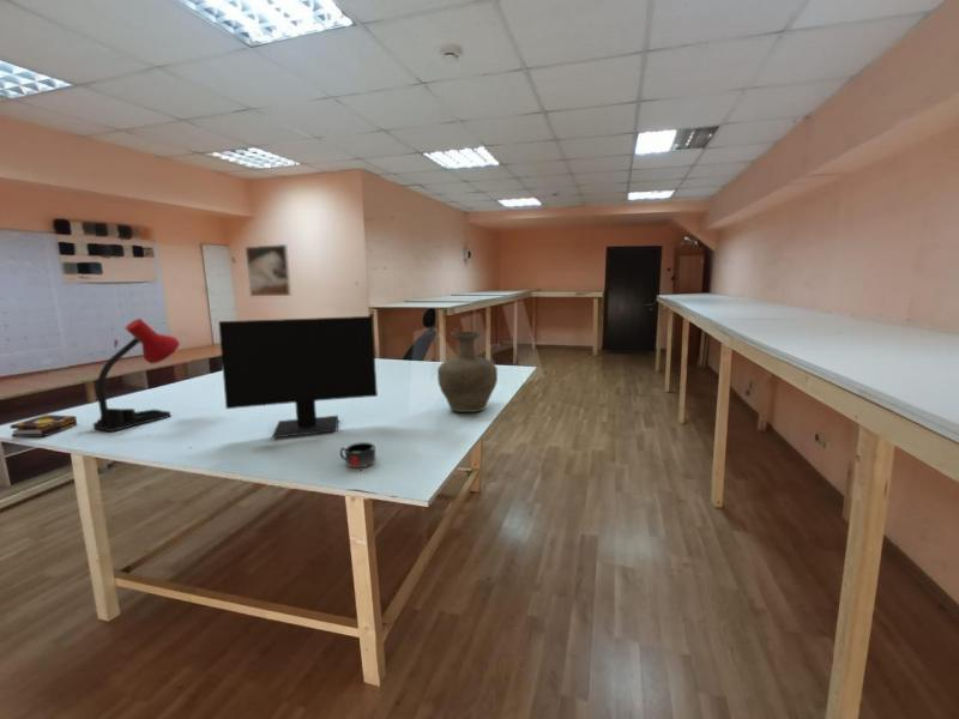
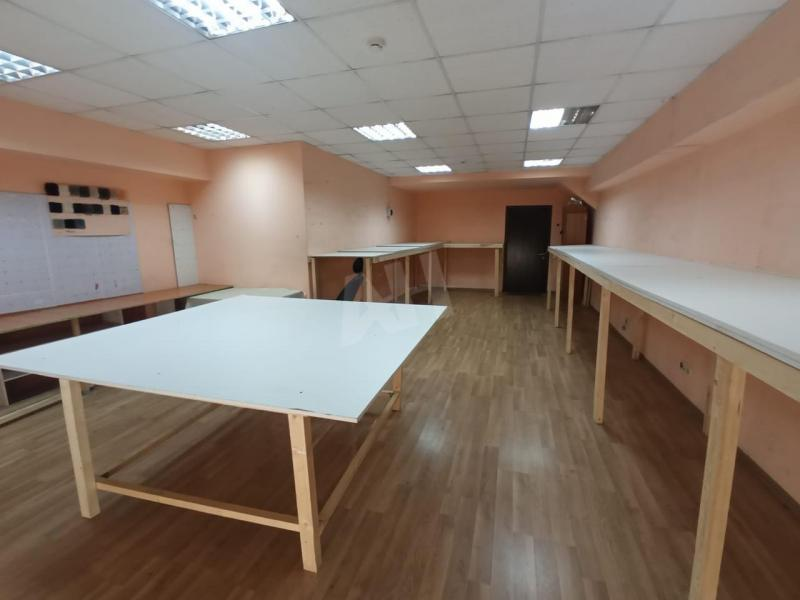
- desk lamp (145, 360)
- mug (357, 454)
- computer monitor (303, 374)
- vase (466, 370)
- book (44, 424)
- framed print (267, 271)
